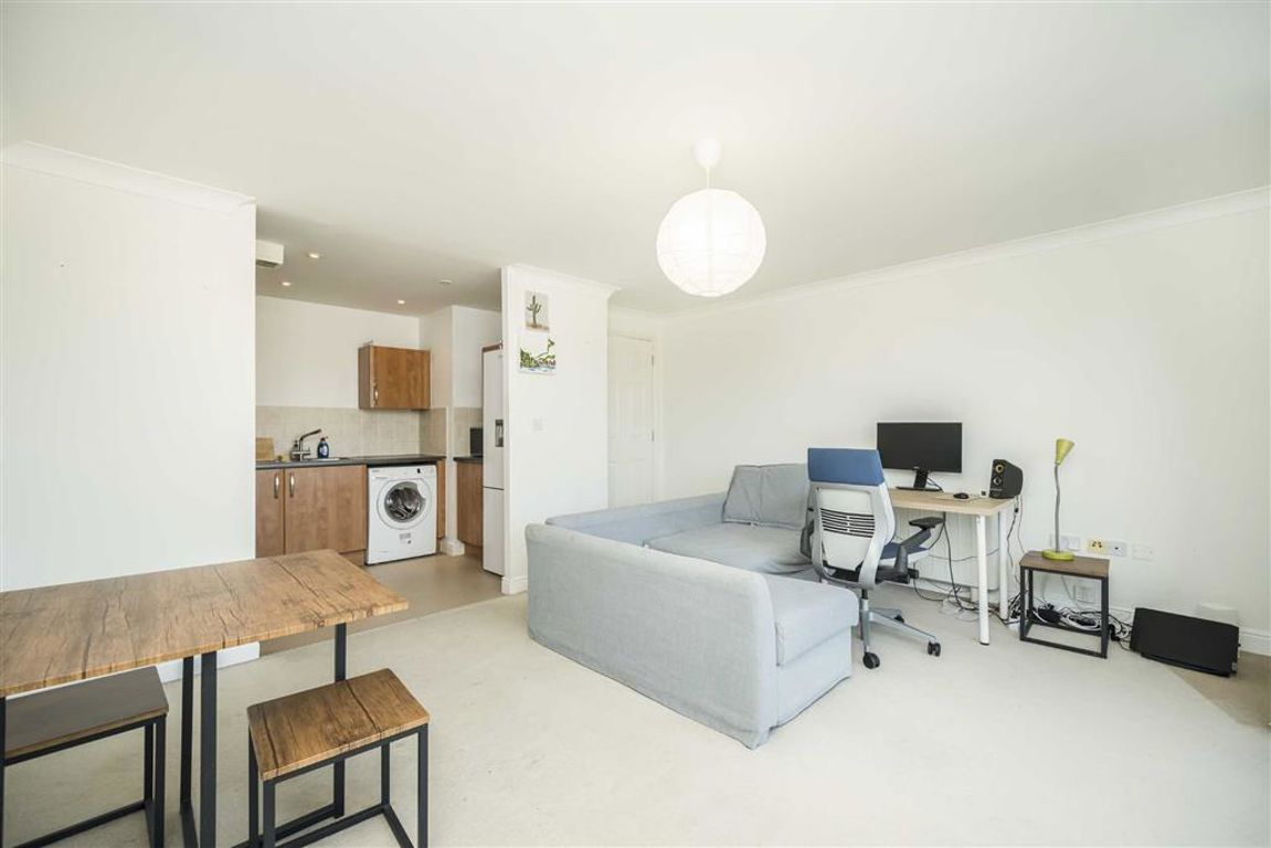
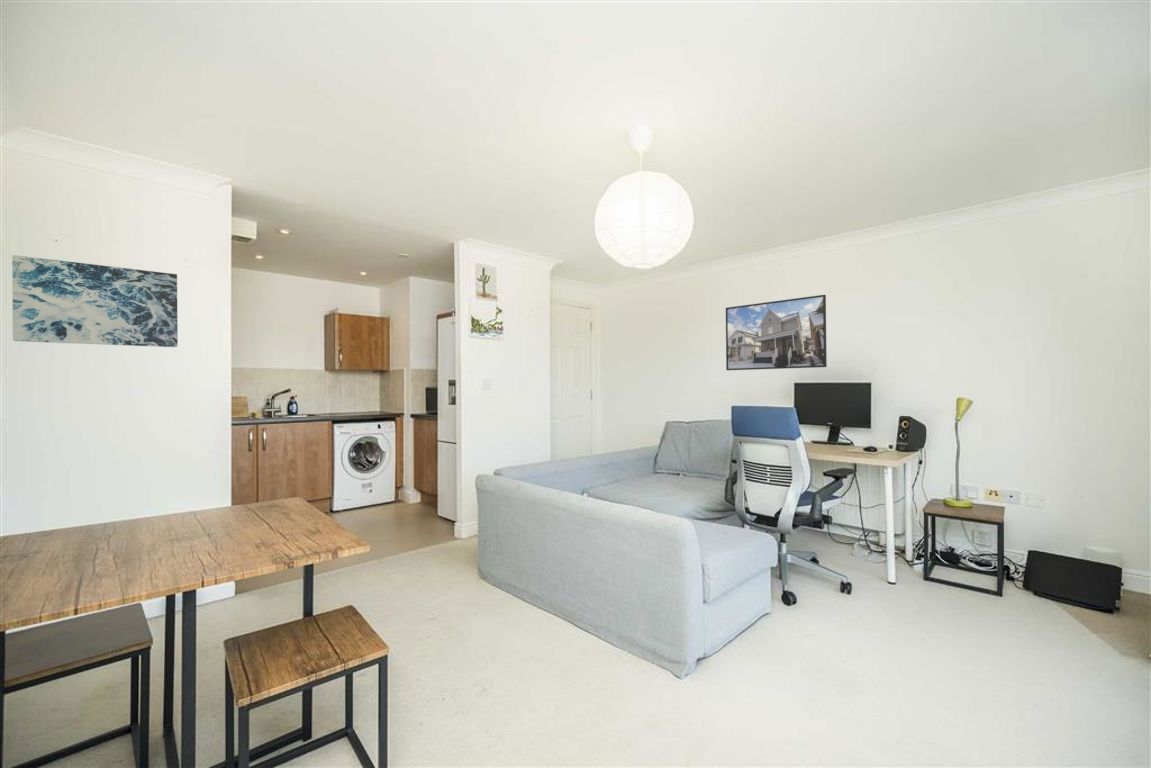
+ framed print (772, 335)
+ wall art (101, 305)
